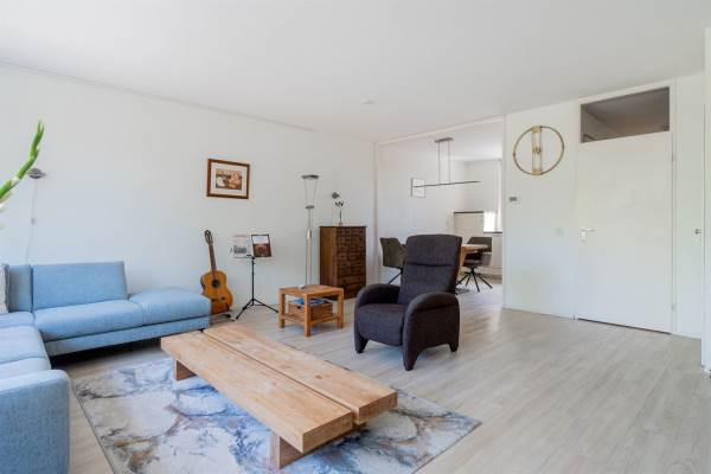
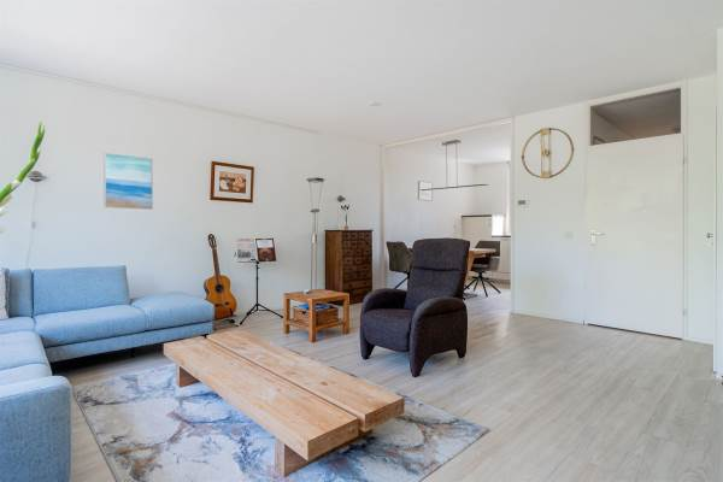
+ wall art (129, 182)
